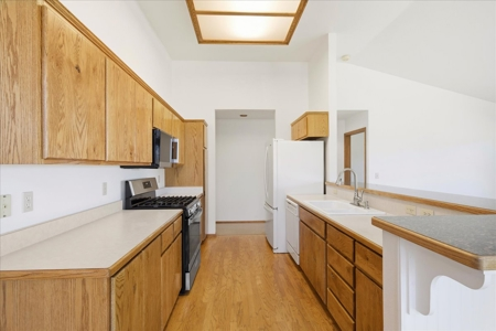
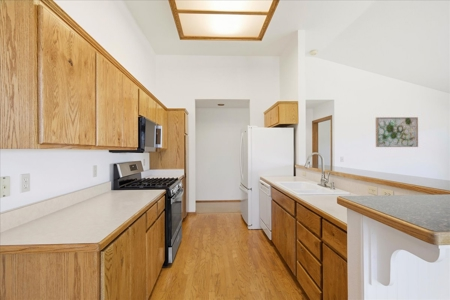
+ wall art (397, 132)
